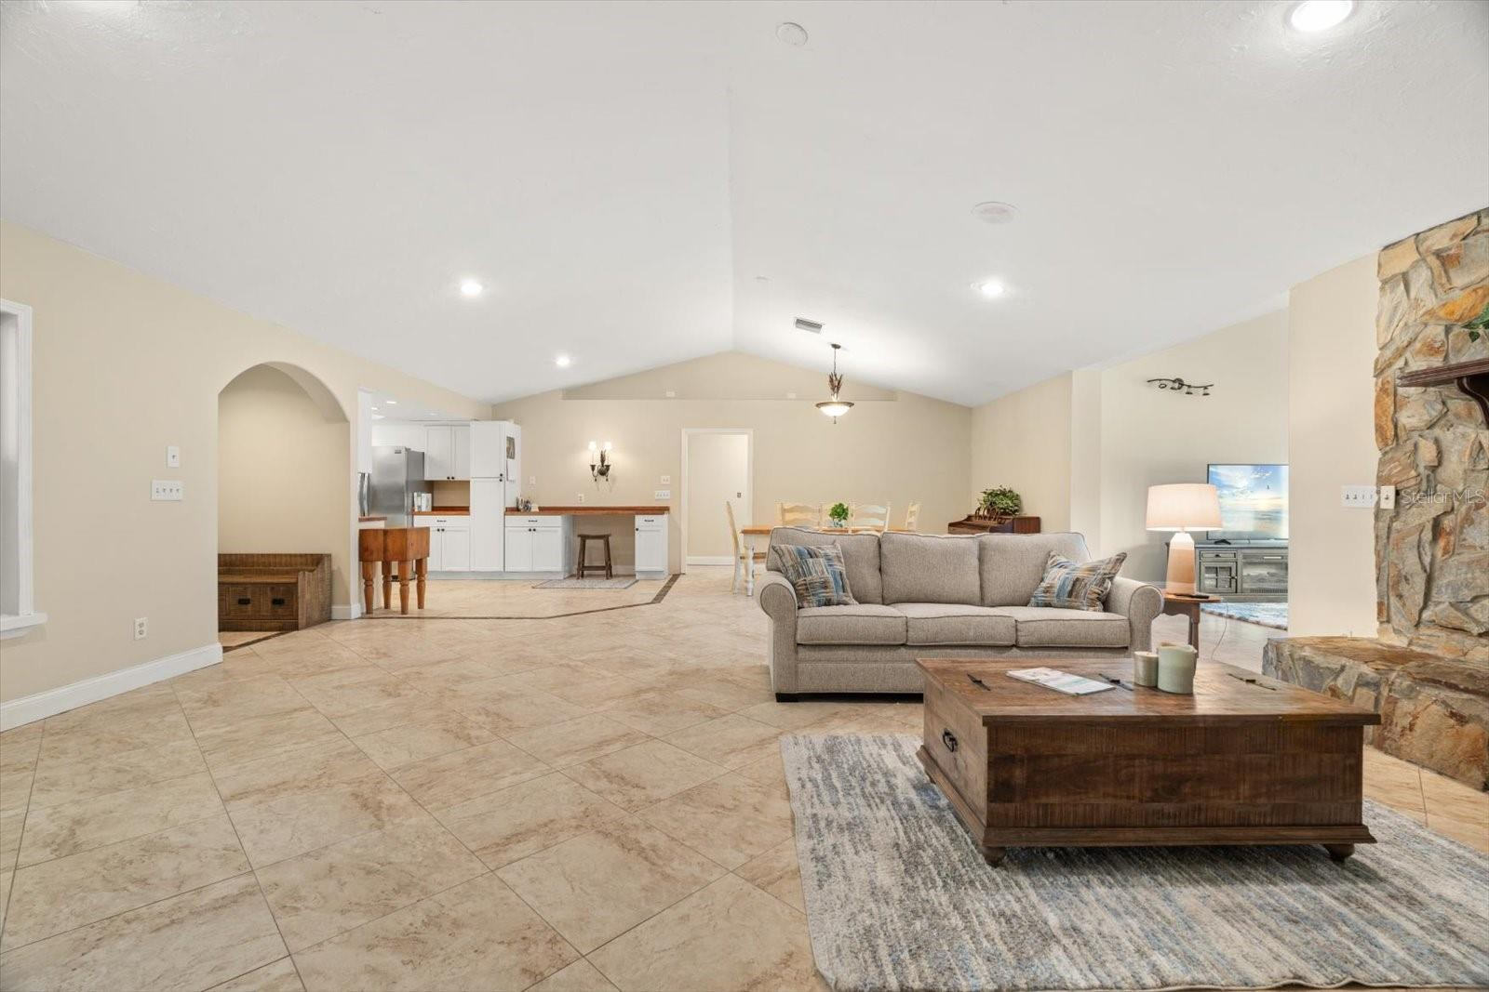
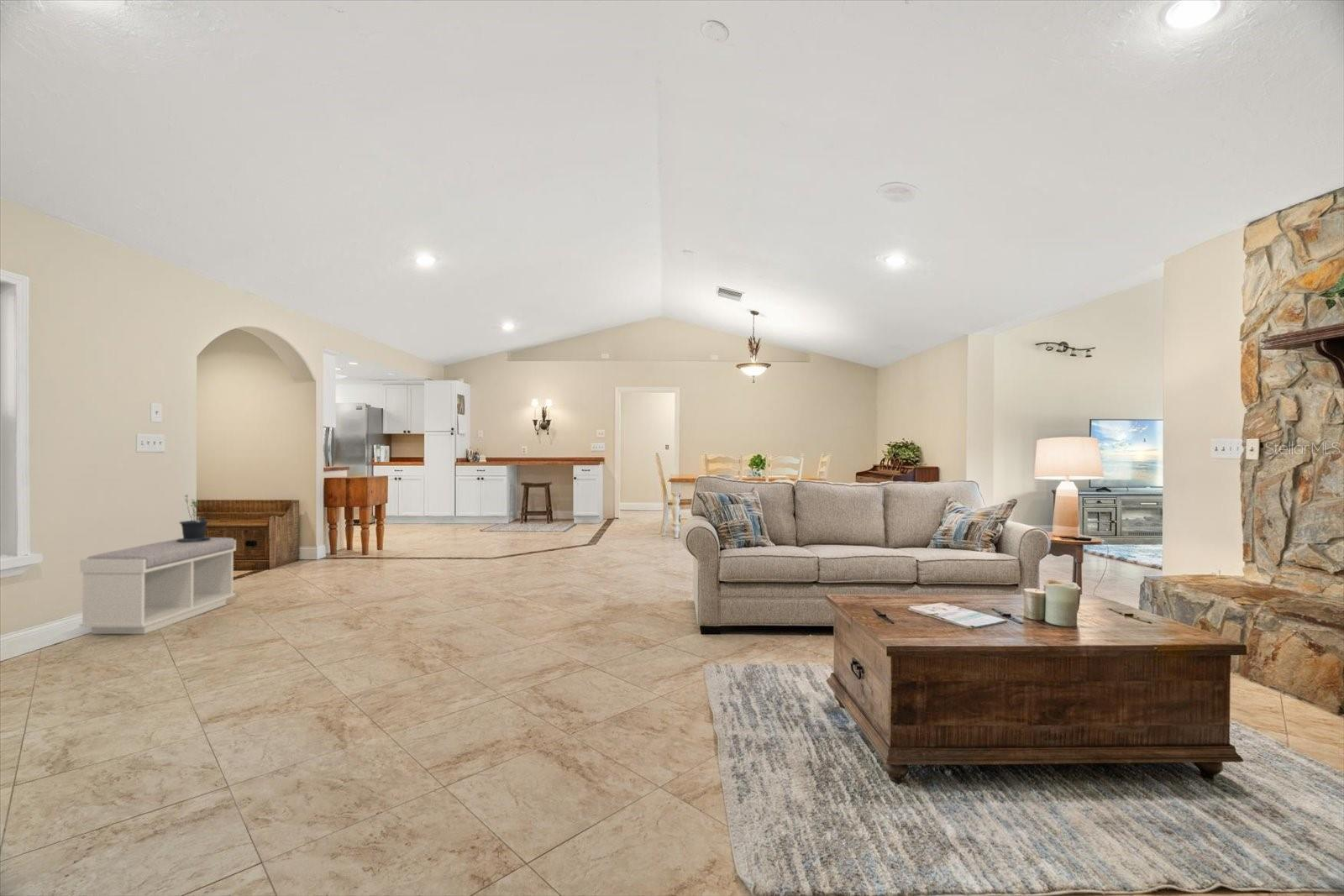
+ potted plant (194, 517)
+ bench (166, 580)
